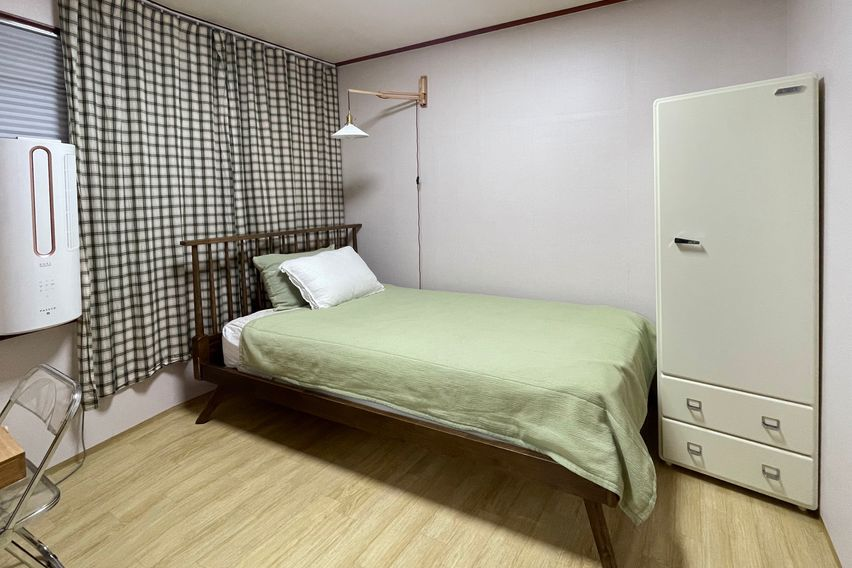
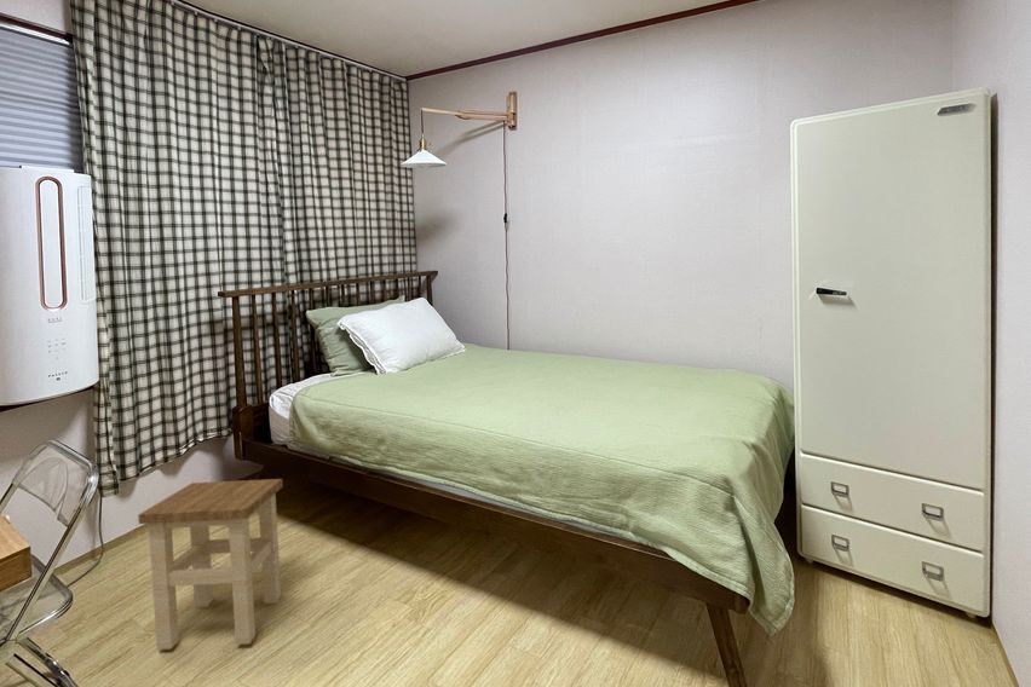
+ stool (219, 553)
